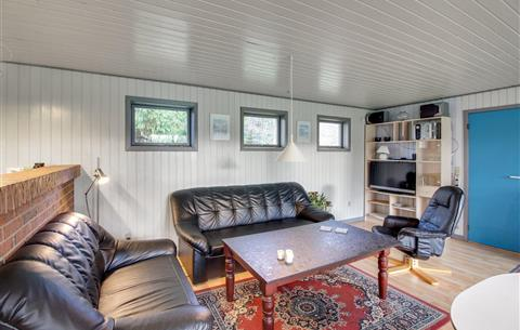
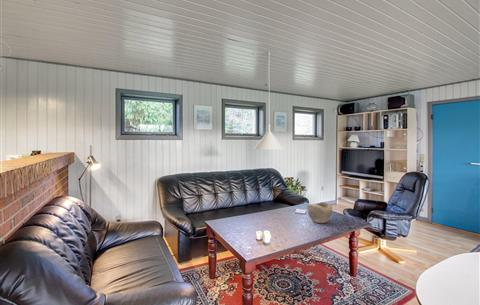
+ decorative bowl (319, 212)
